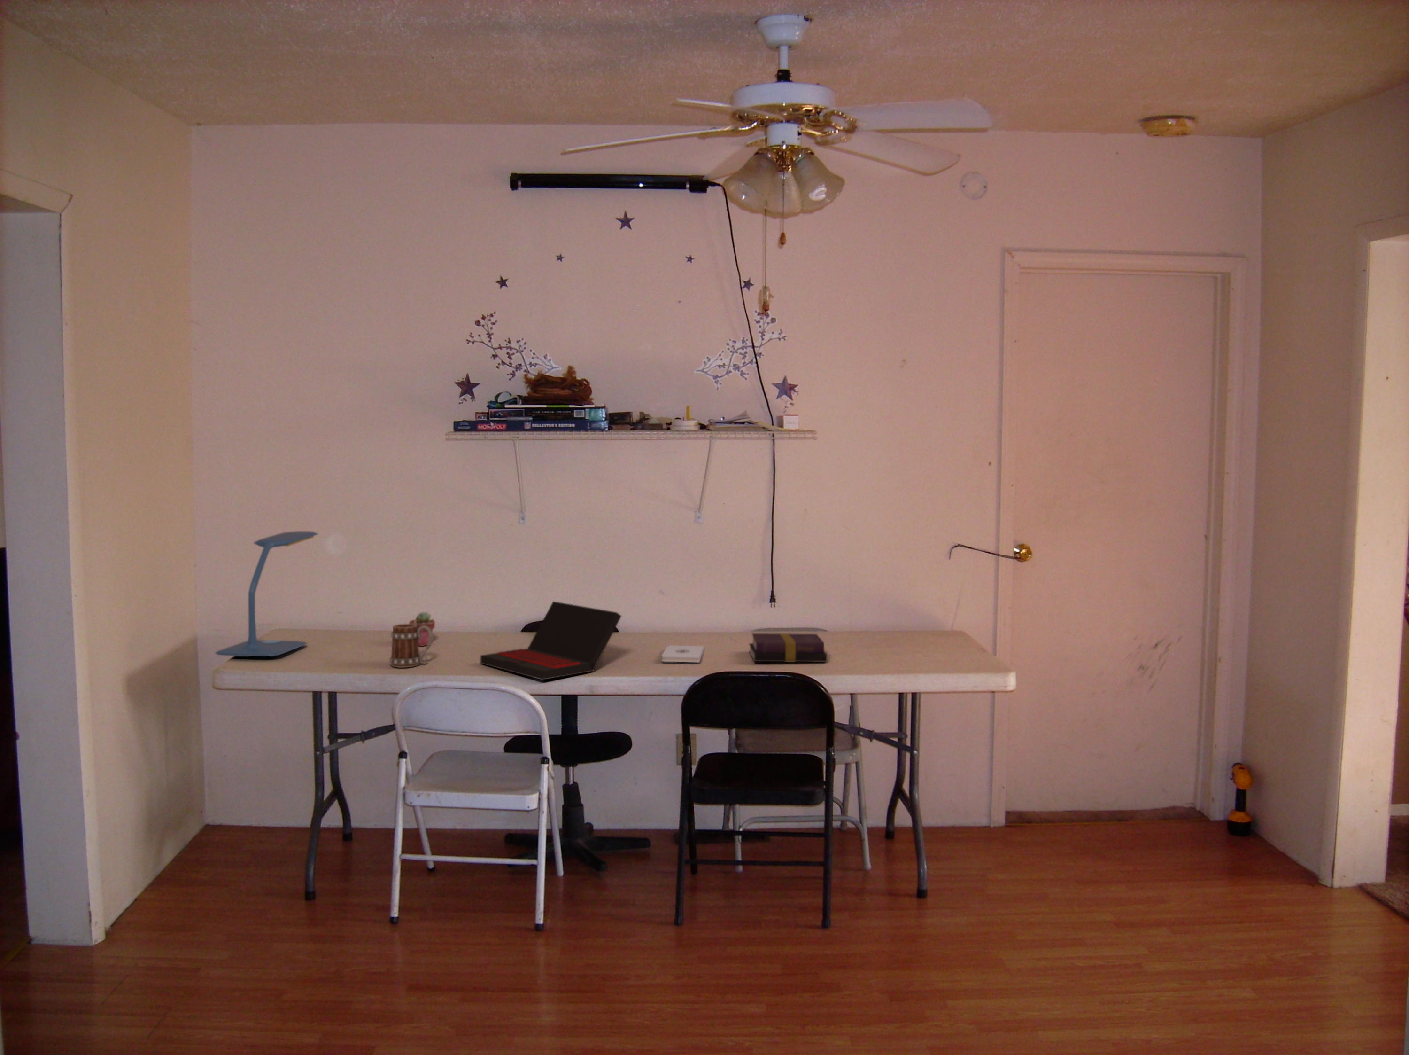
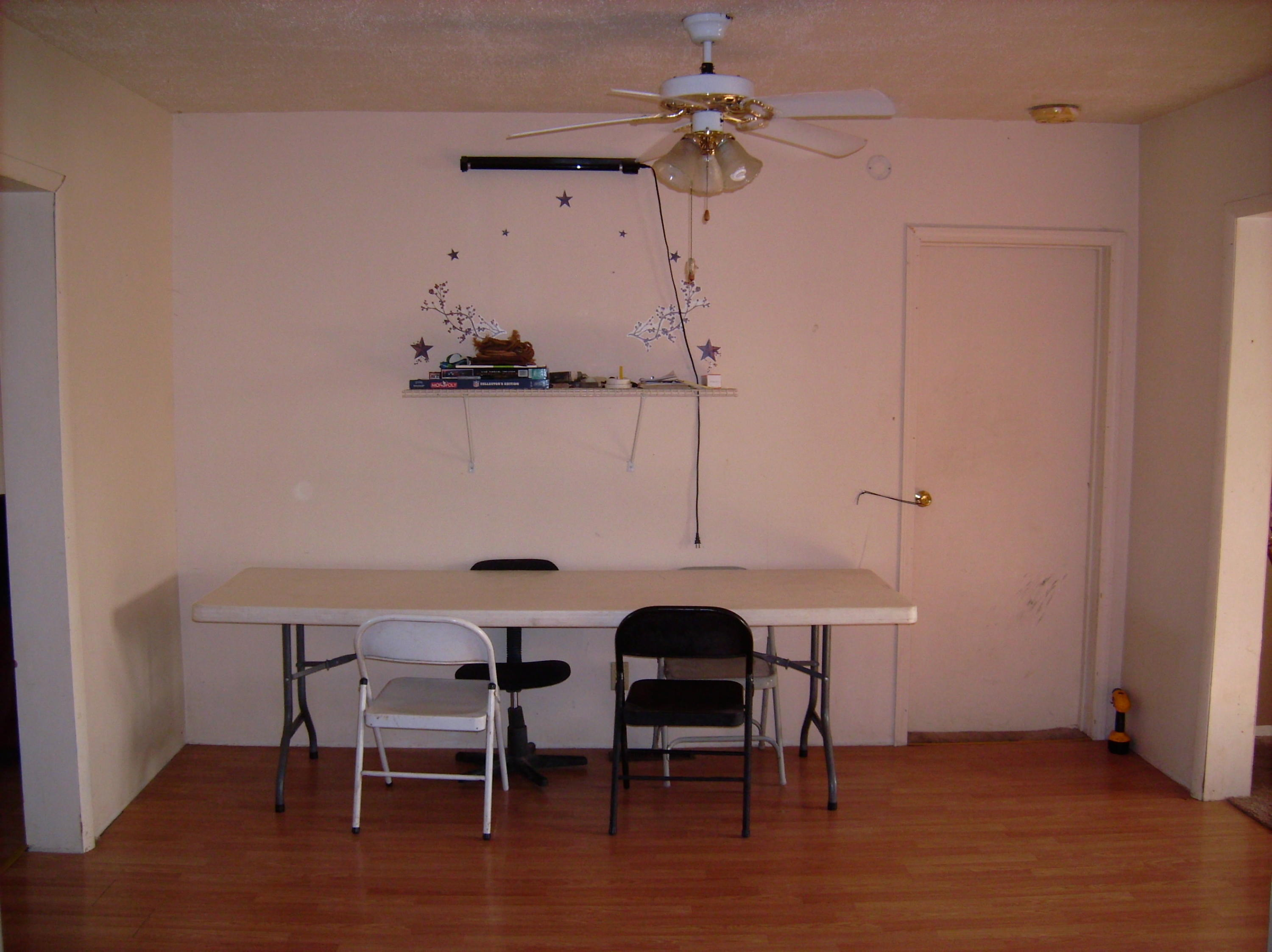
- book (786, 647)
- desk lamp (257, 585)
- notepad (682, 653)
- laptop (551, 637)
- potted succulent (422, 628)
- mug (411, 645)
